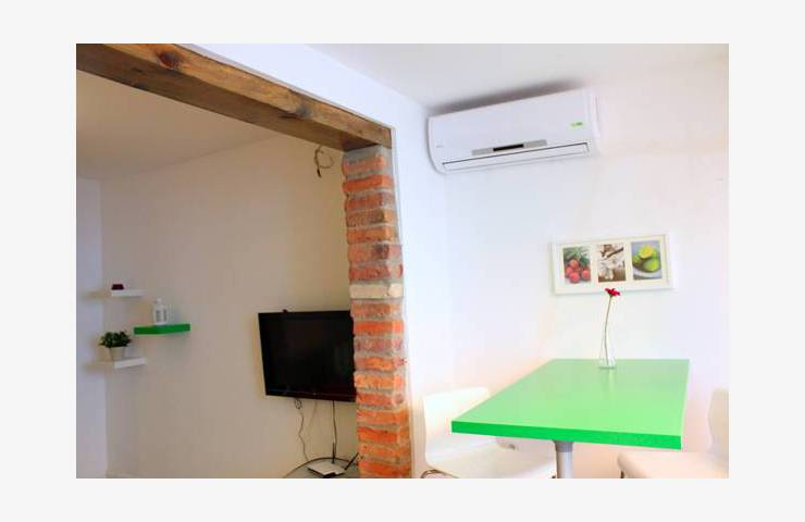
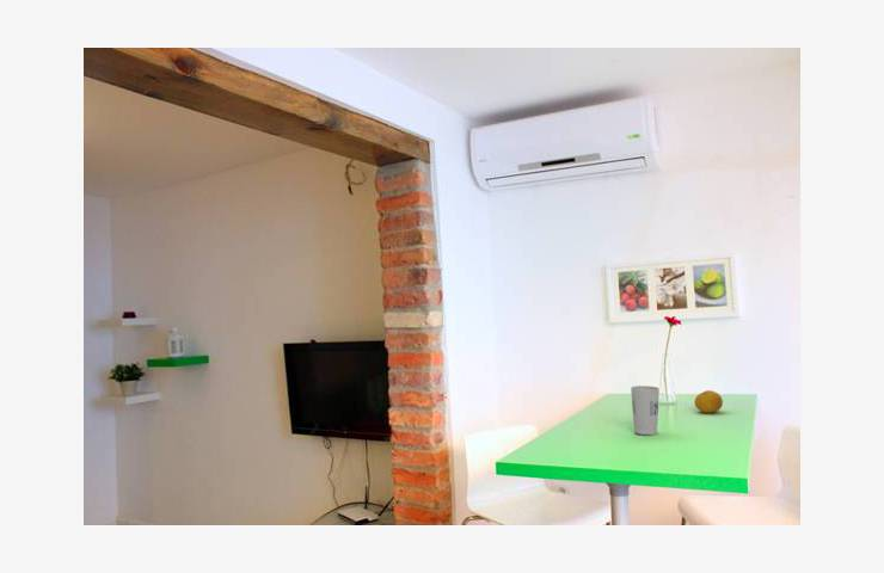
+ fruit (708, 401)
+ cup (645, 409)
